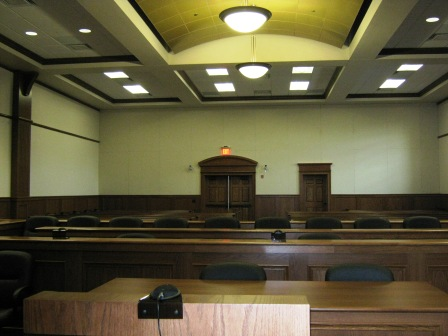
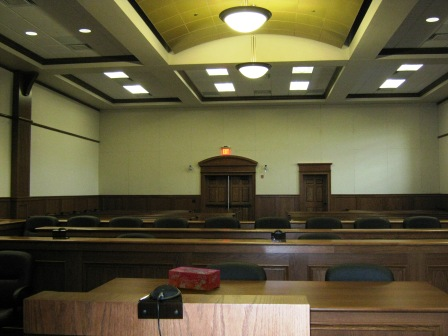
+ tissue box (194, 278)
